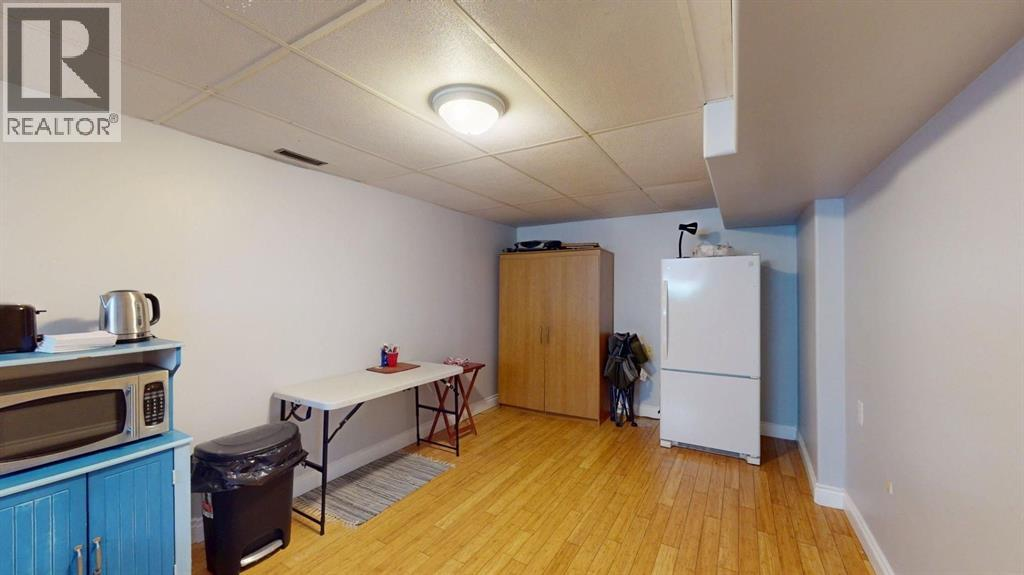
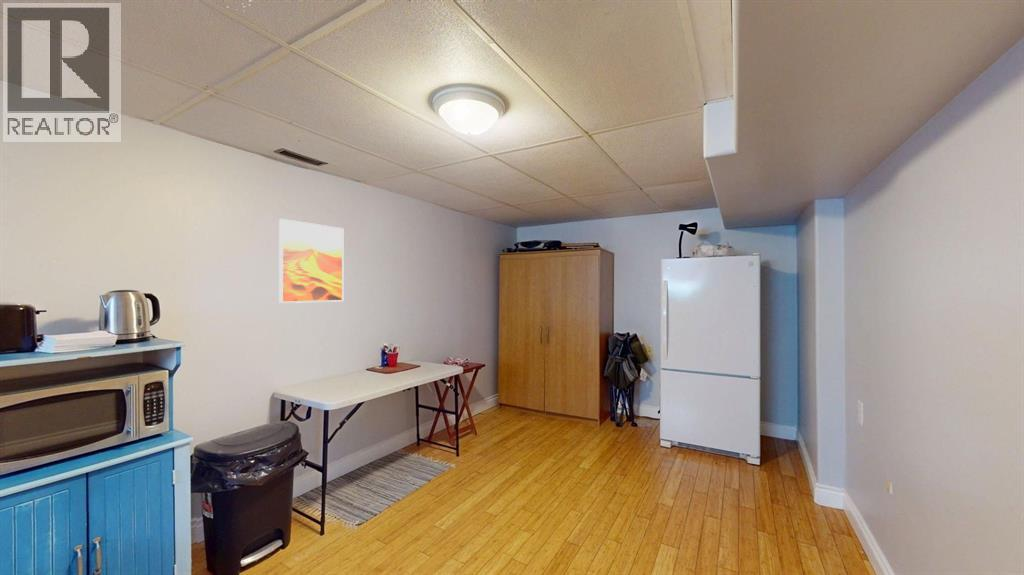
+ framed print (313, 263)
